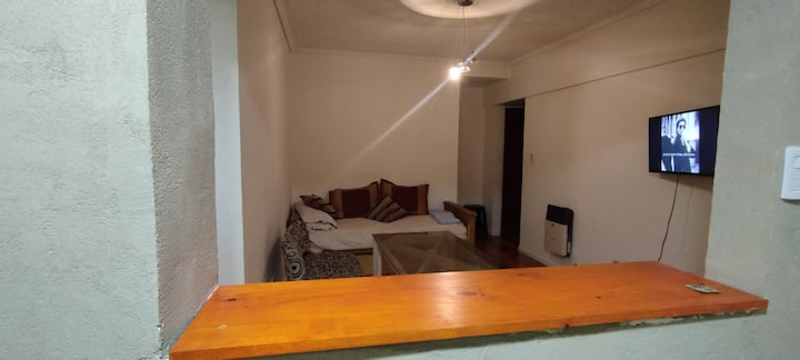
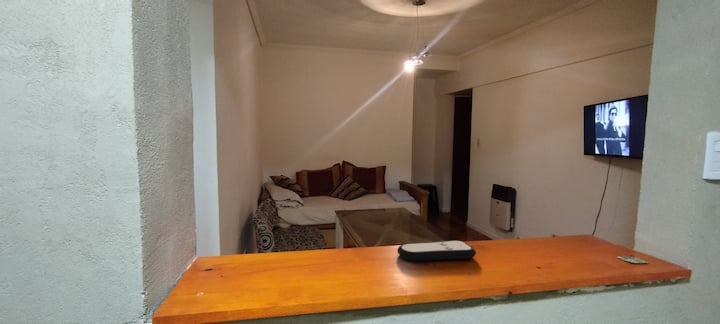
+ remote control (435, 250)
